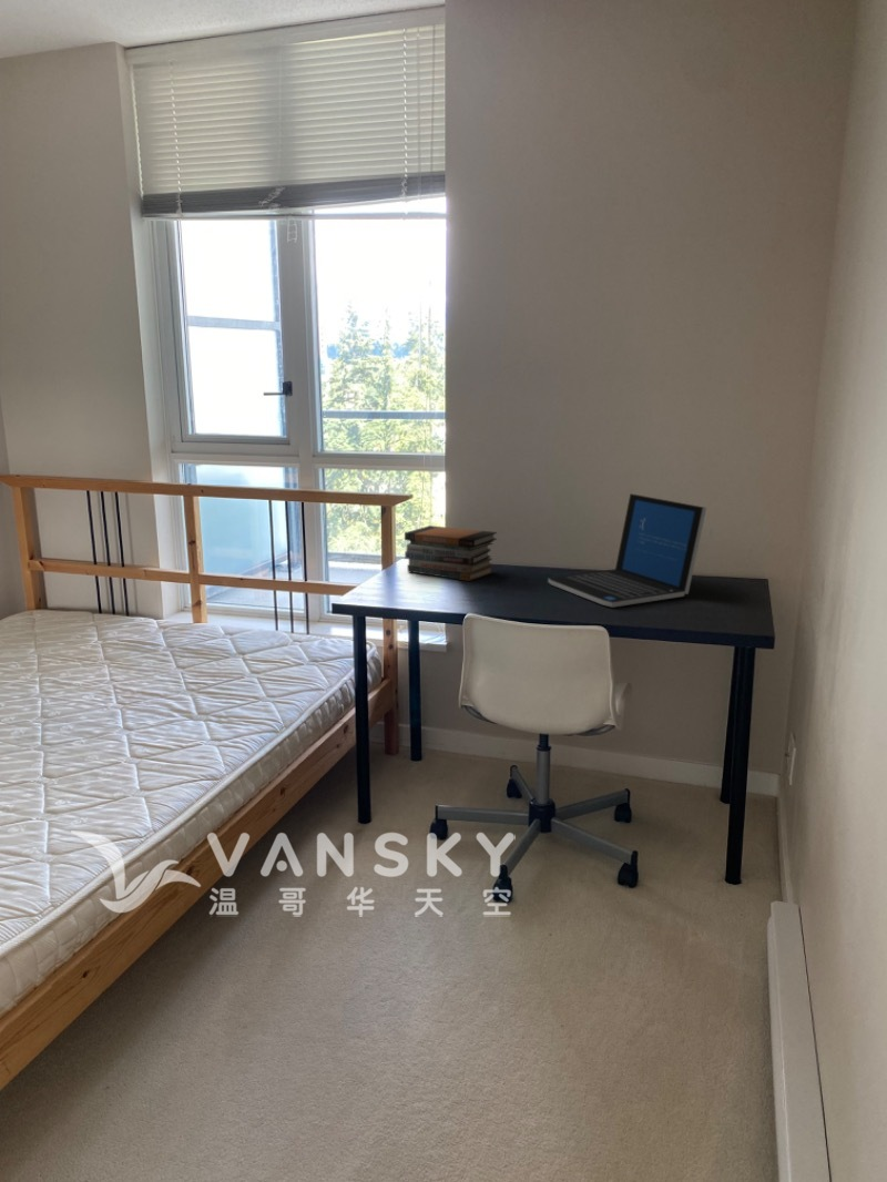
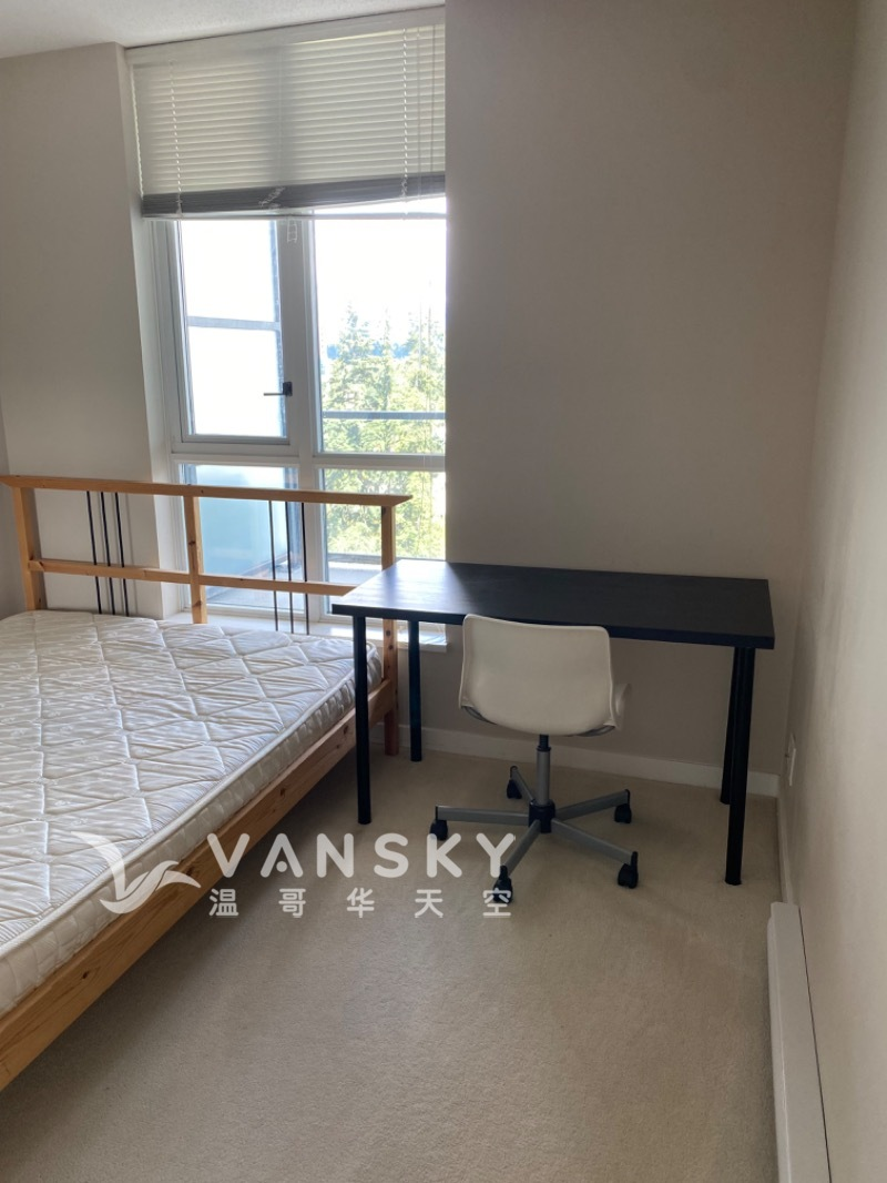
- book stack (449, 552)
- laptop (622, 546)
